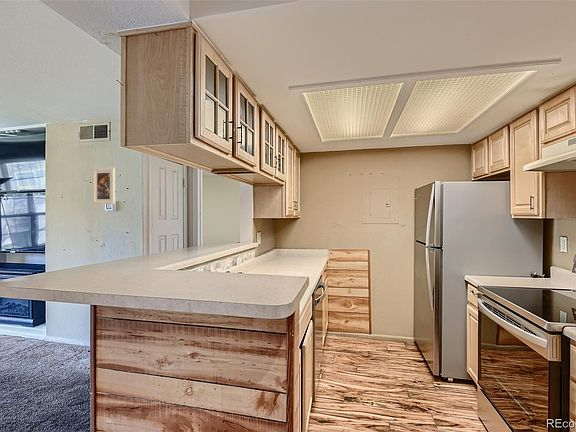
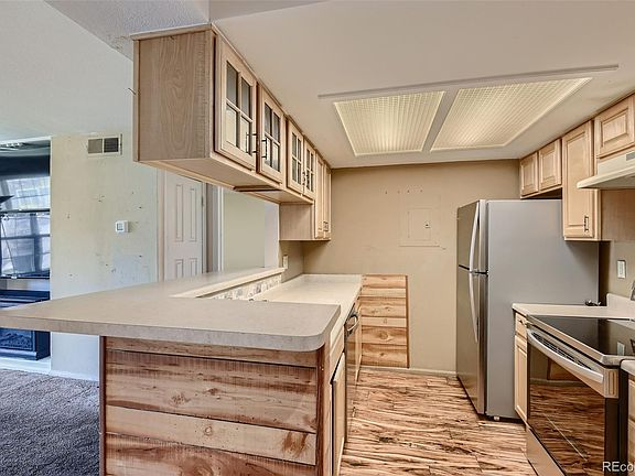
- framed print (103, 186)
